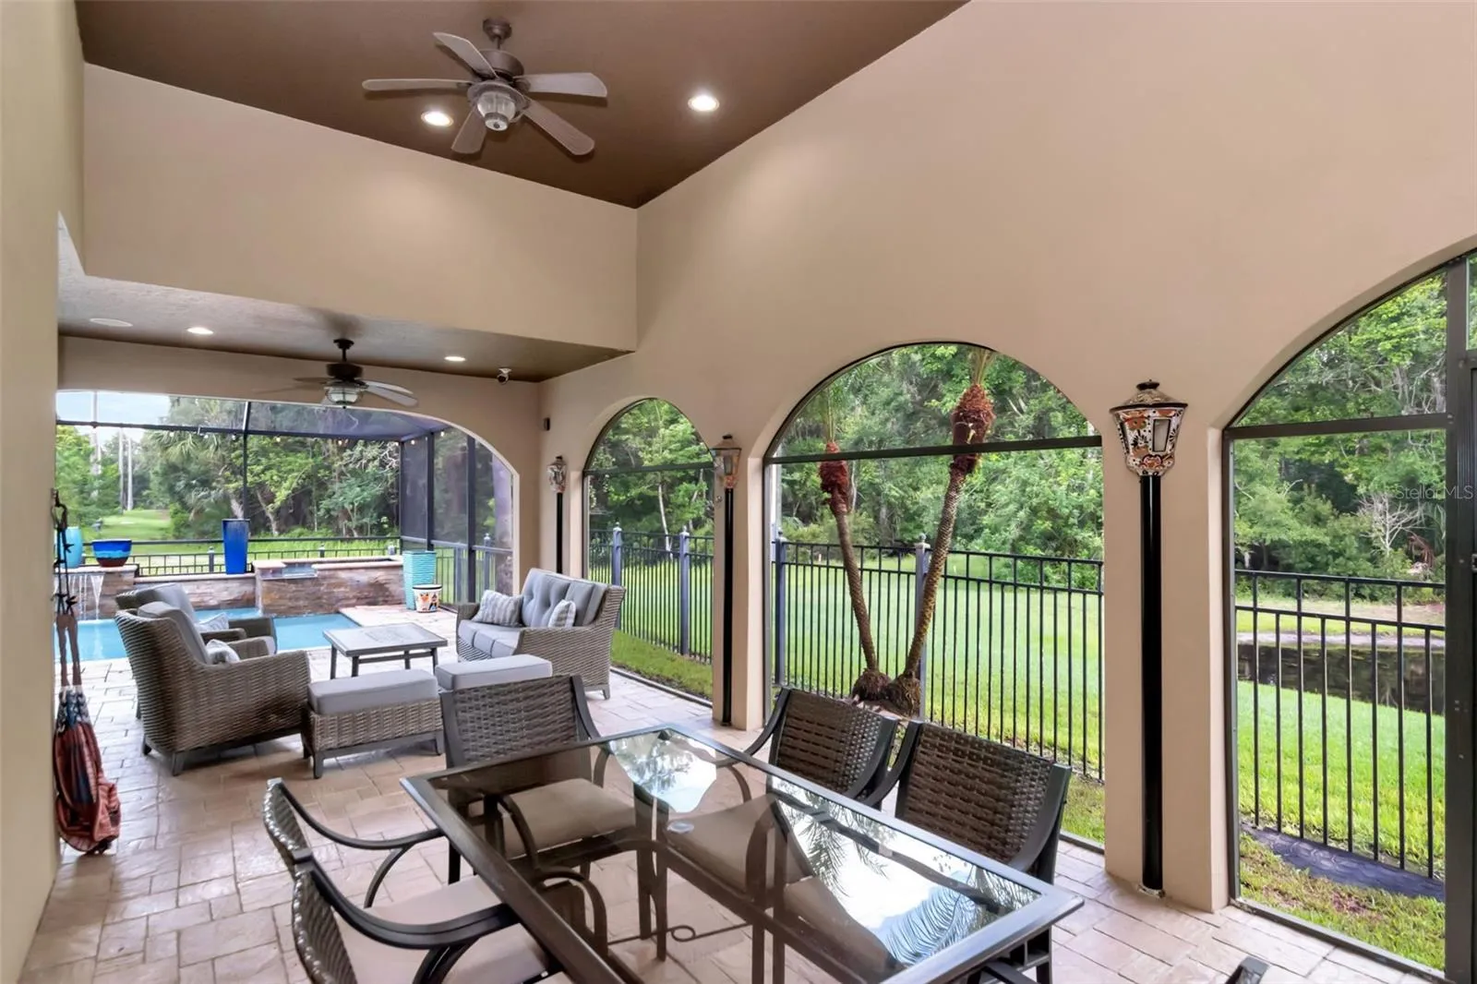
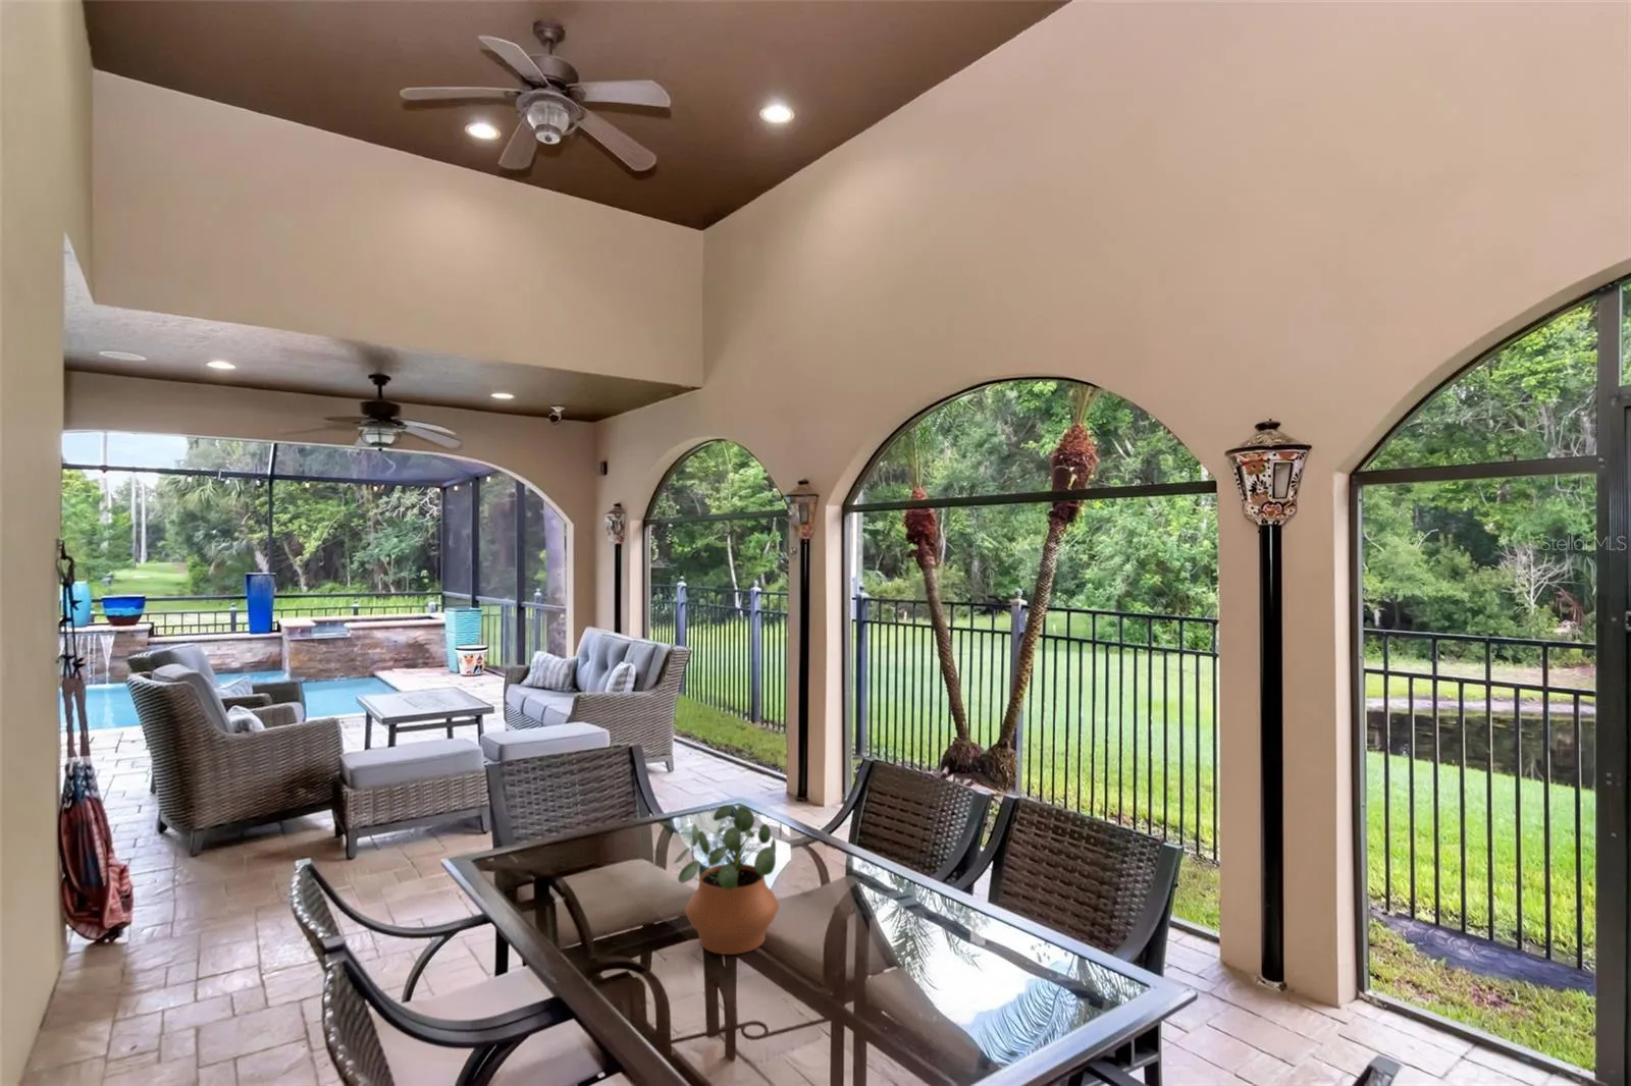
+ potted plant (724, 879)
